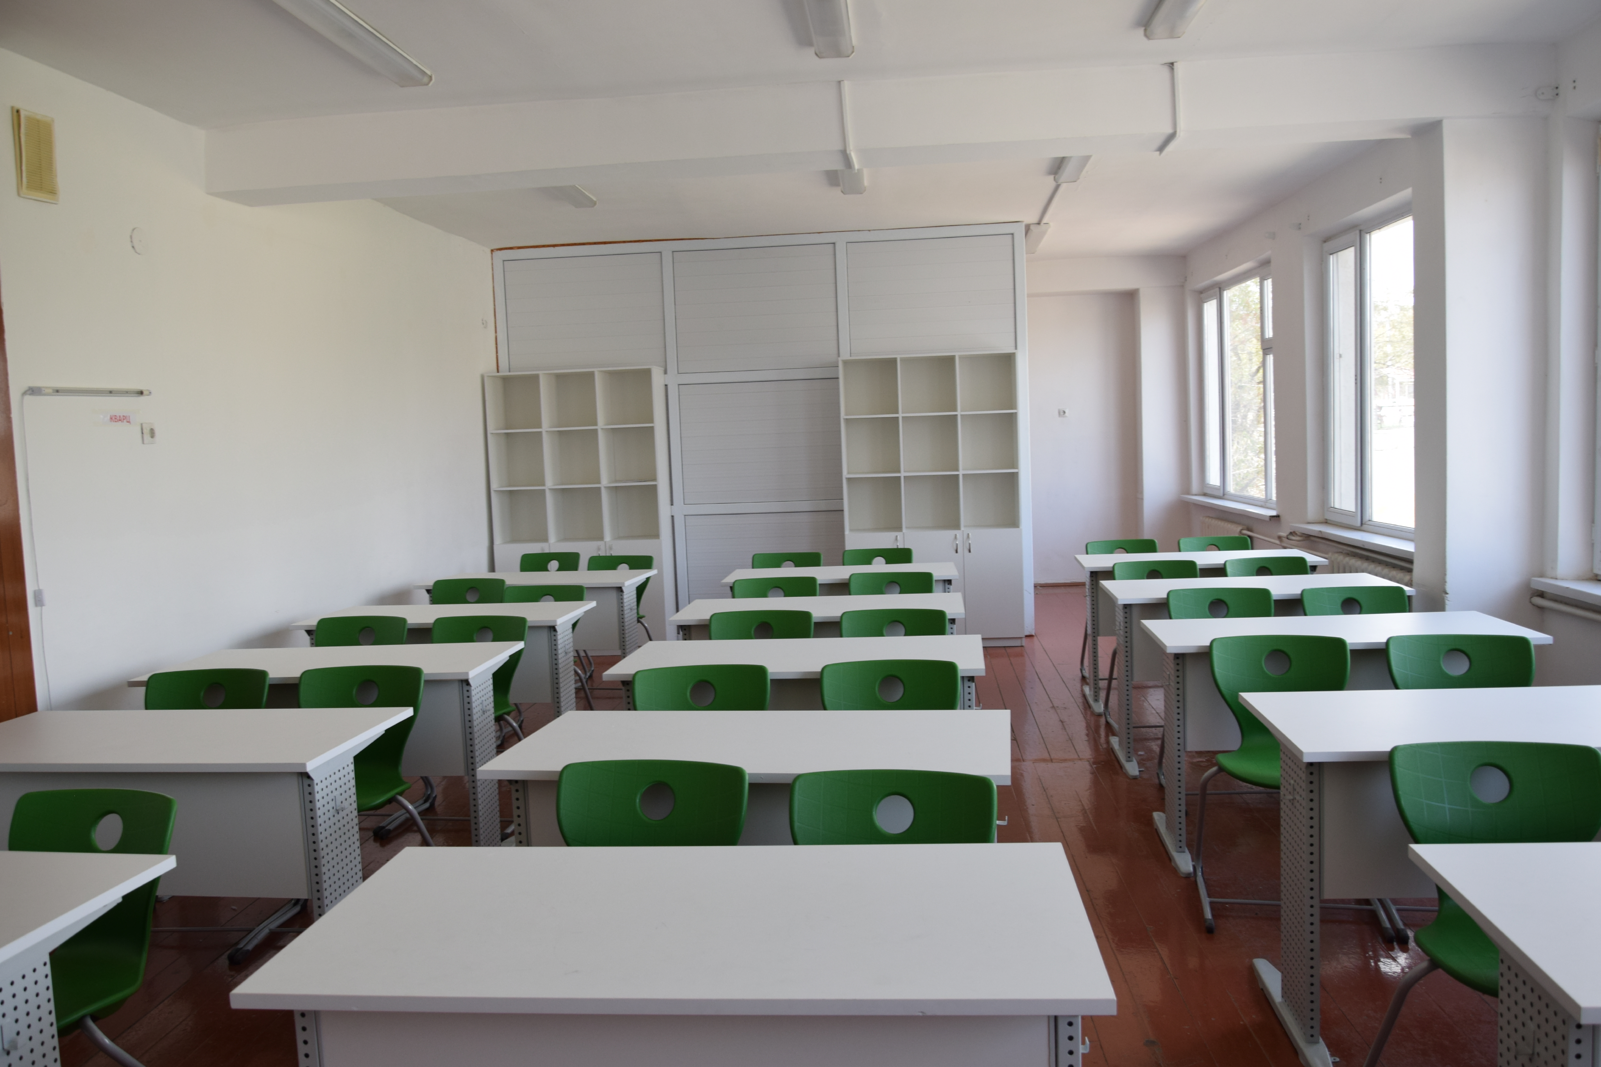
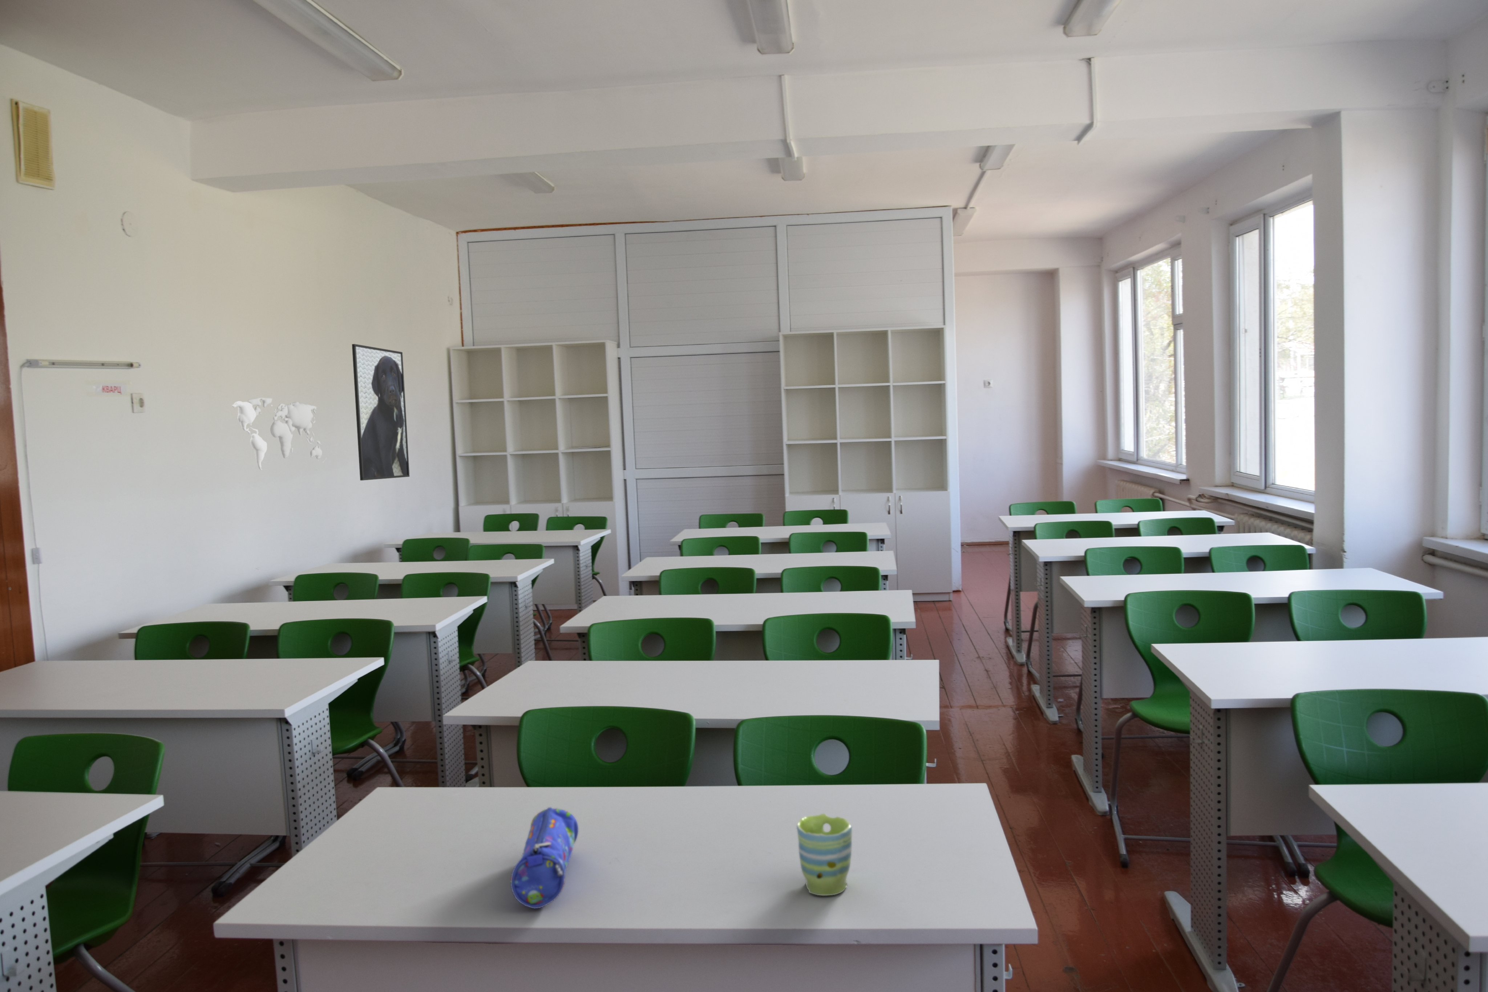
+ pencil case (546, 852)
+ mug (824, 850)
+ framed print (382, 413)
+ world map (282, 434)
